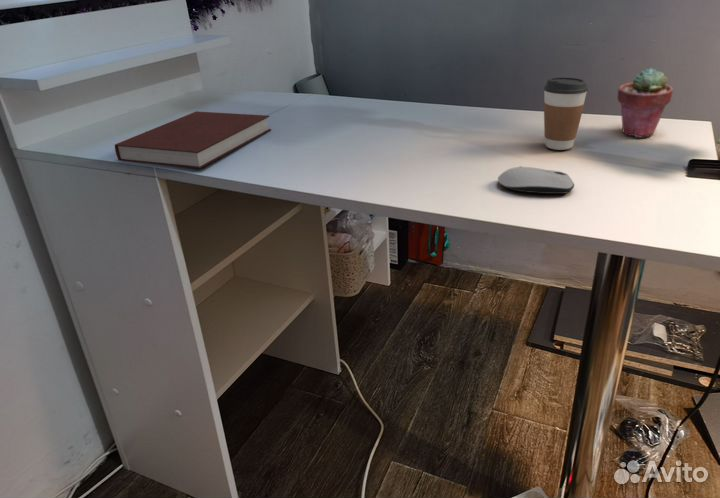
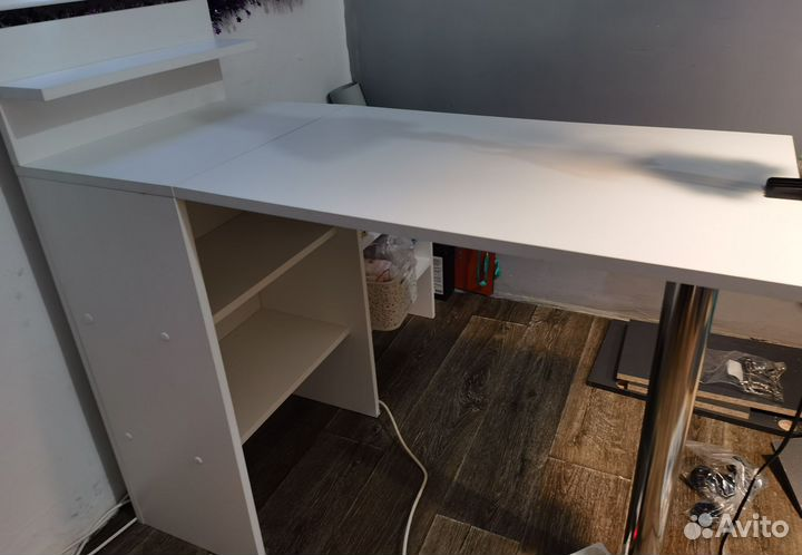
- coffee cup (562, 113)
- potted succulent (643, 101)
- computer mouse (535, 177)
- notebook (197, 136)
